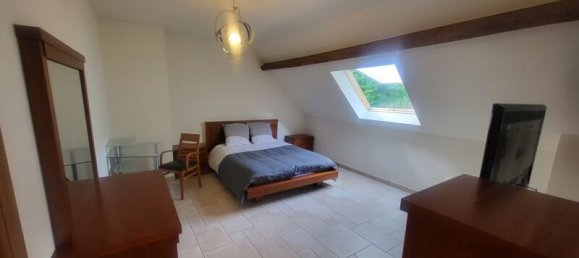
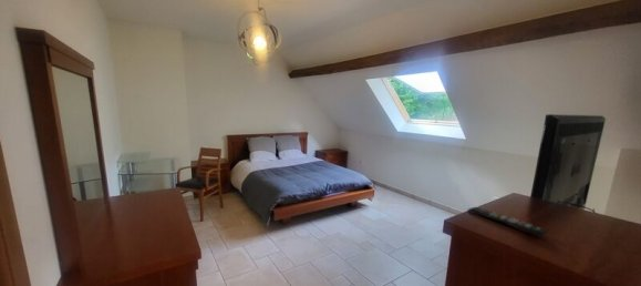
+ remote control (503, 219)
